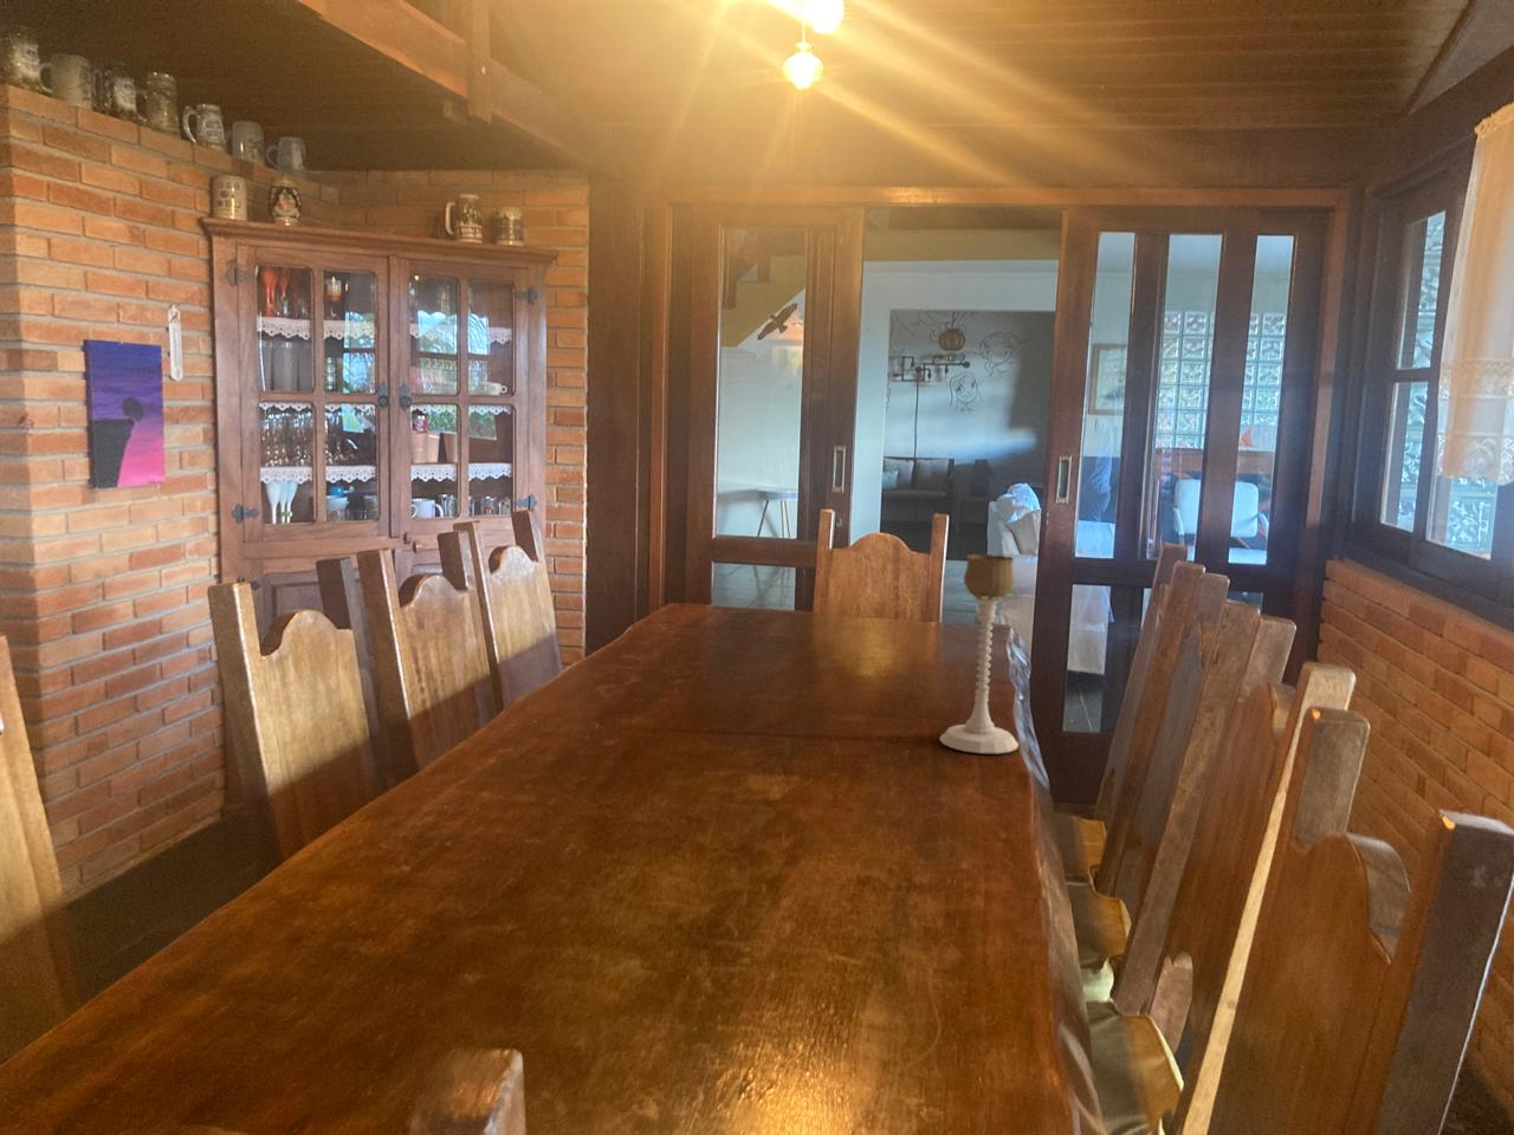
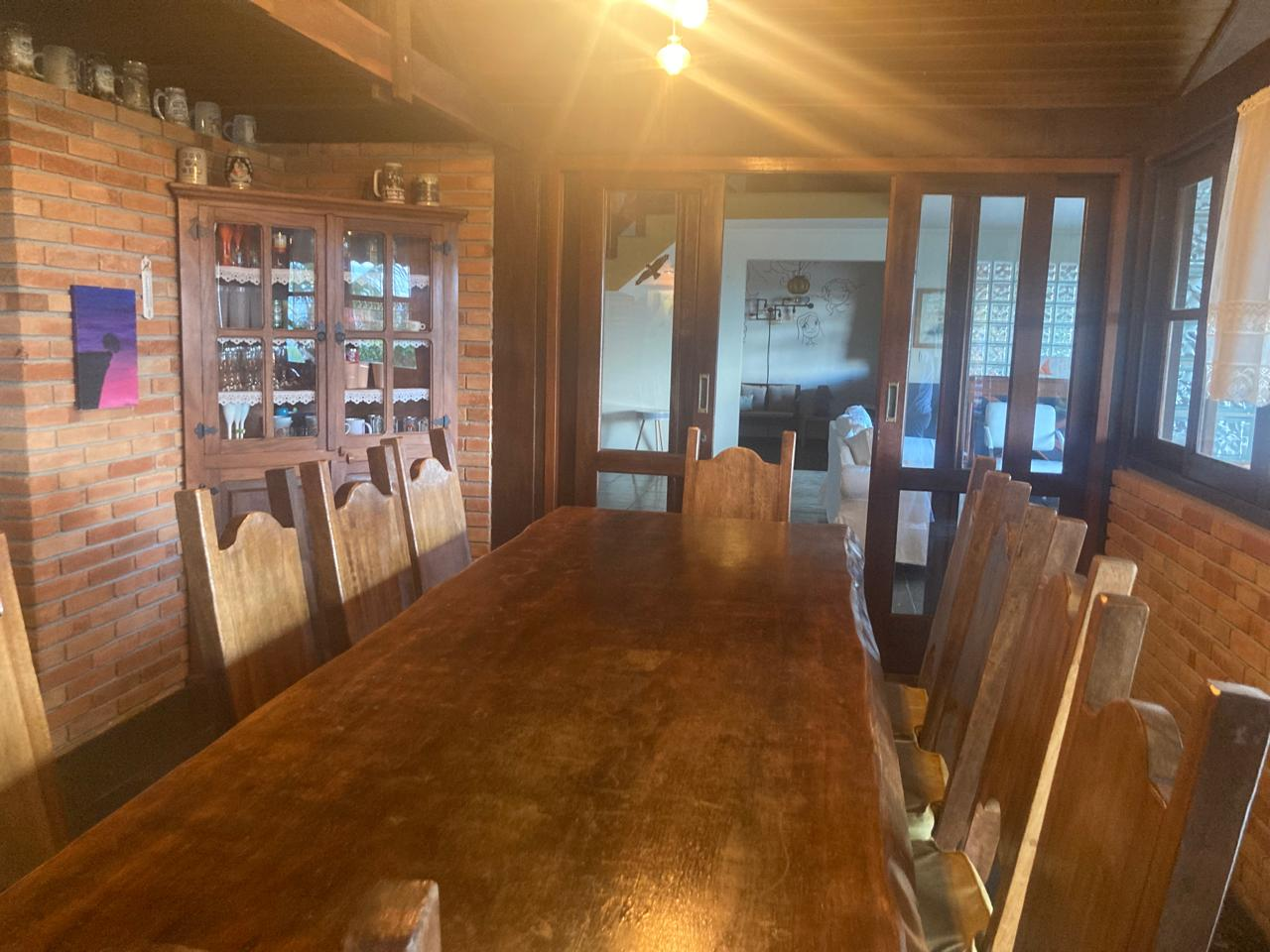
- candle holder (985, 650)
